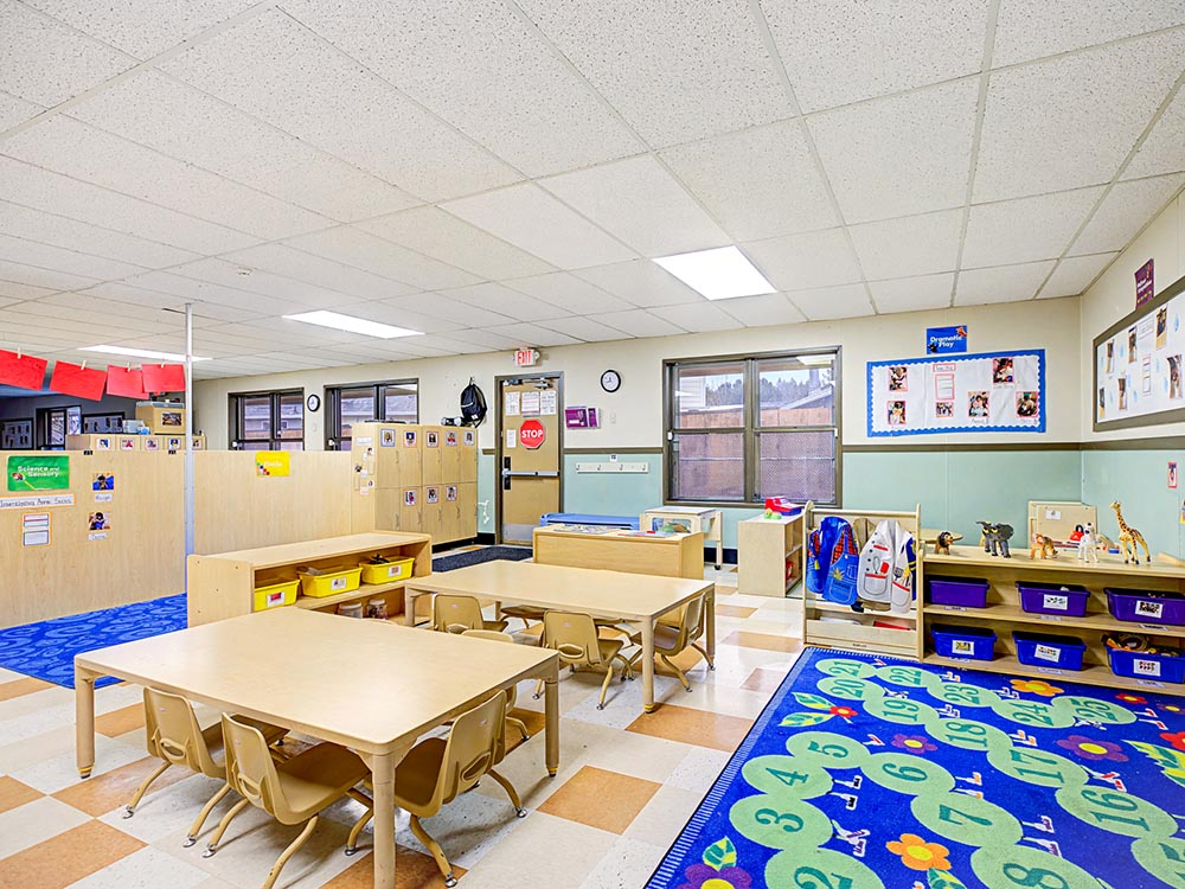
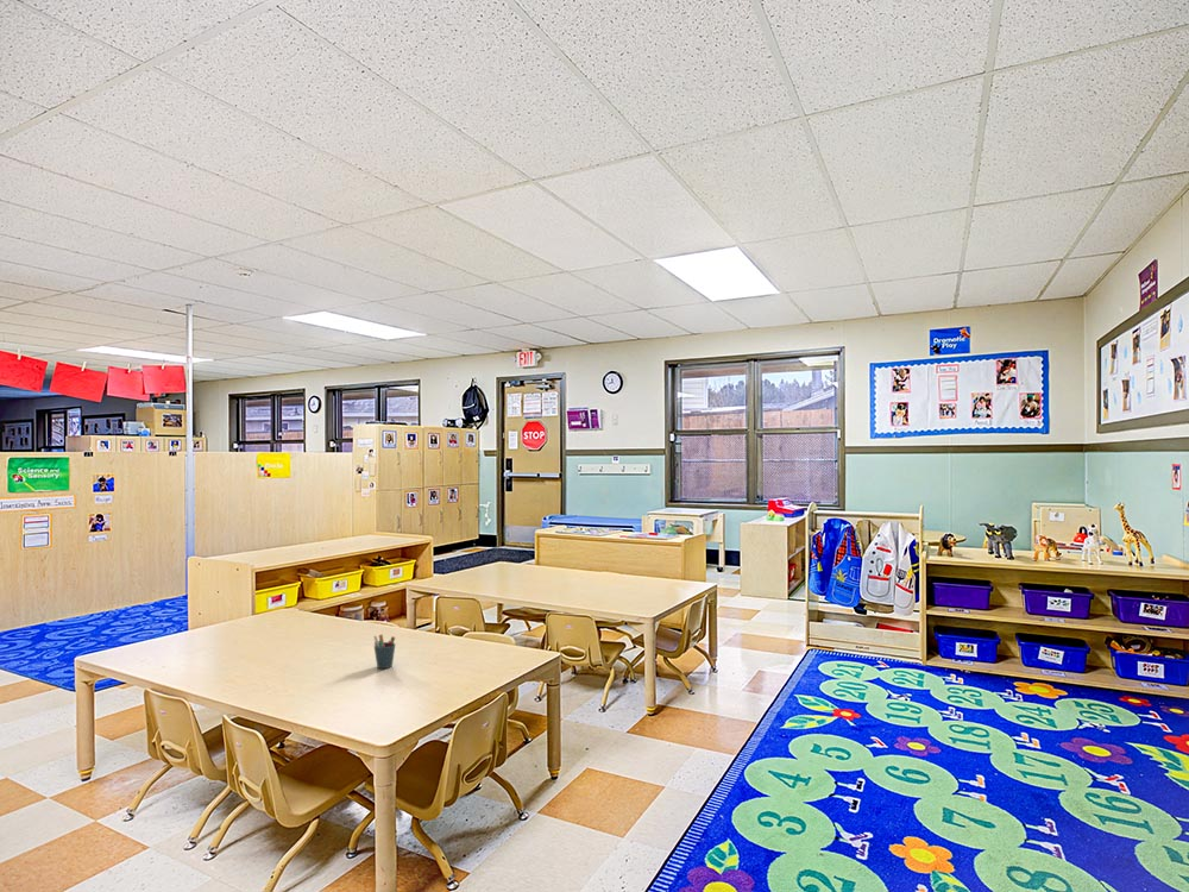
+ pen holder (384, 649)
